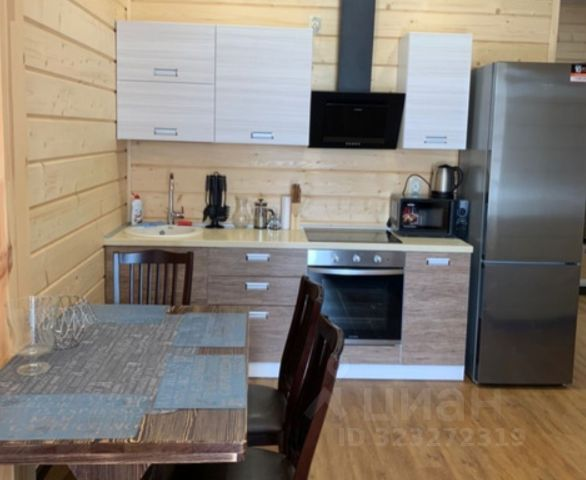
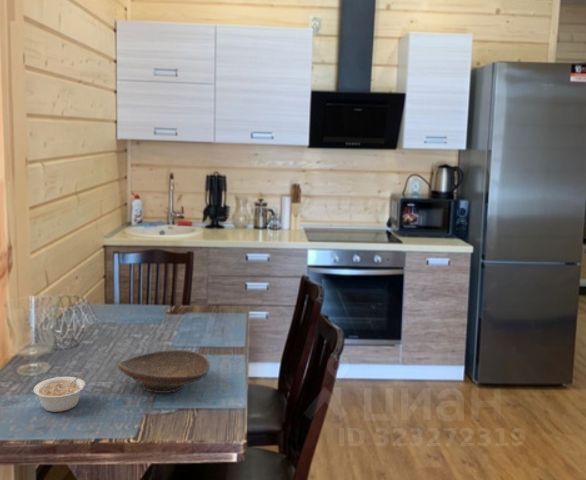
+ decorative bowl (164, 372)
+ legume (60, 392)
